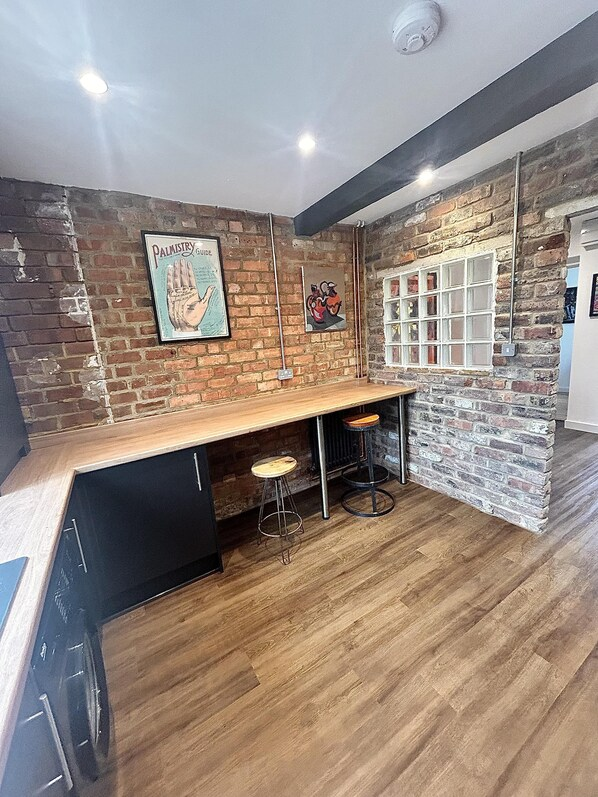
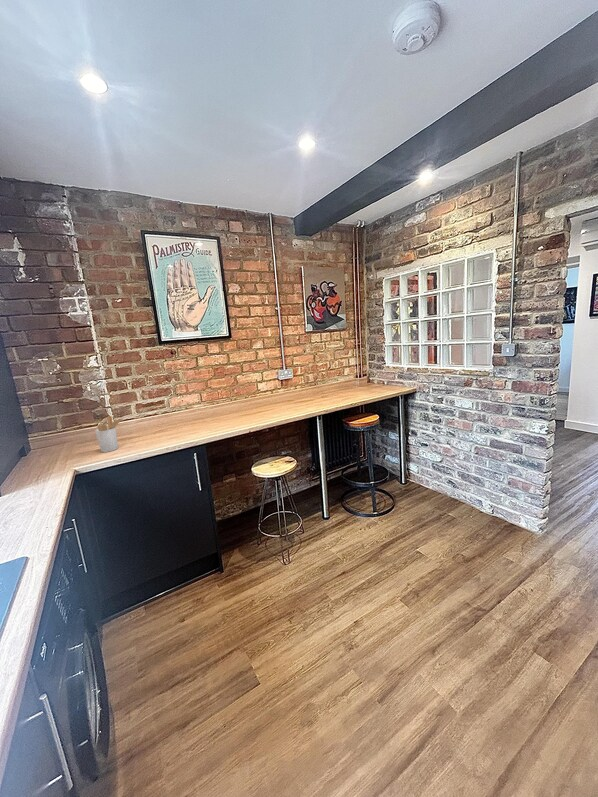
+ utensil holder (111, 433)
